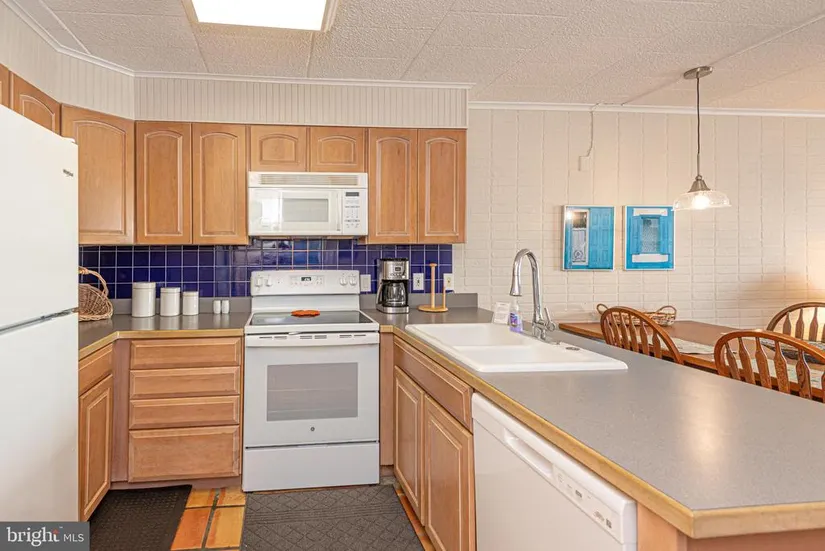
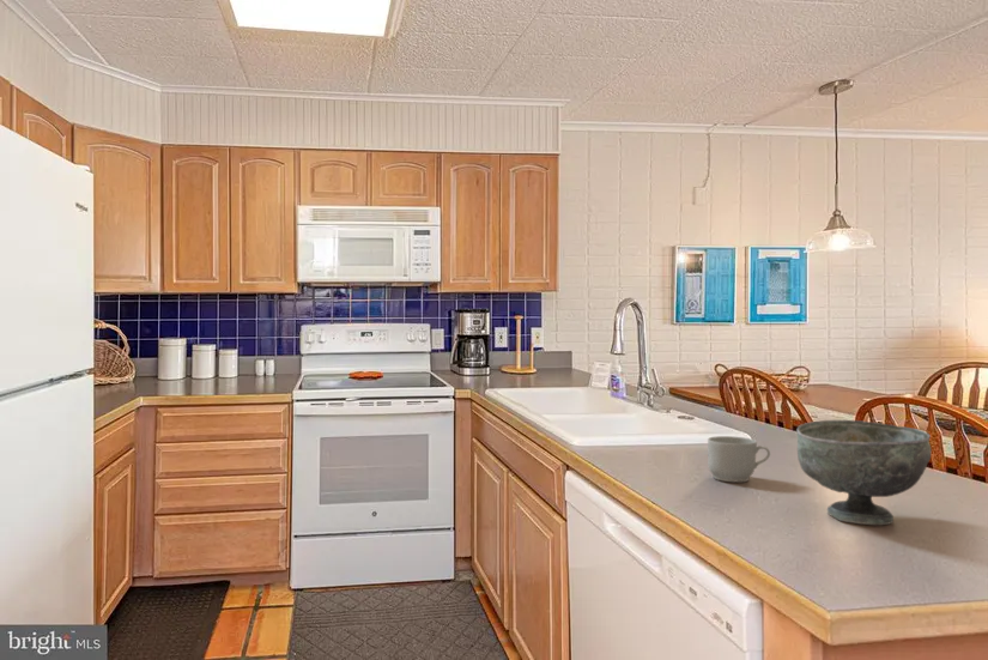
+ bowl (861, 473)
+ mug (738, 459)
